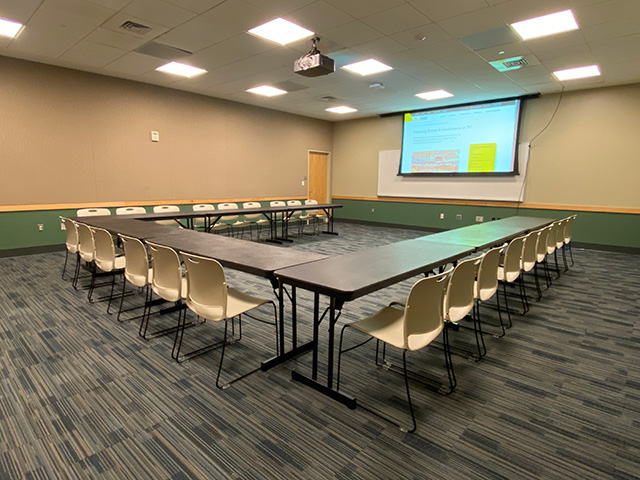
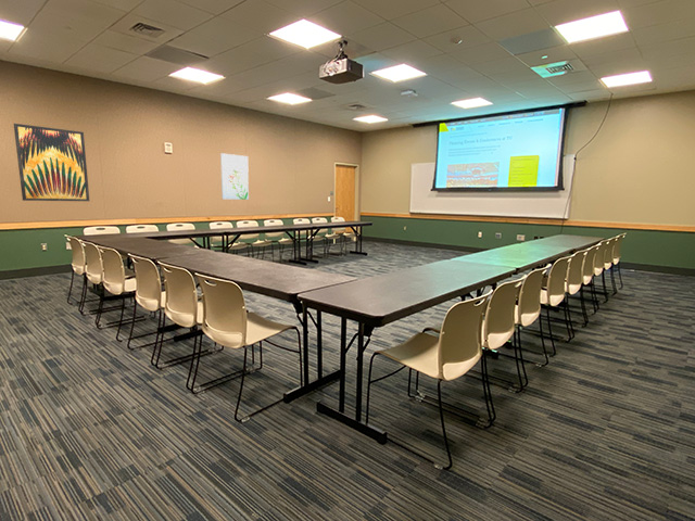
+ wall art (235, 177)
+ wall art (53, 165)
